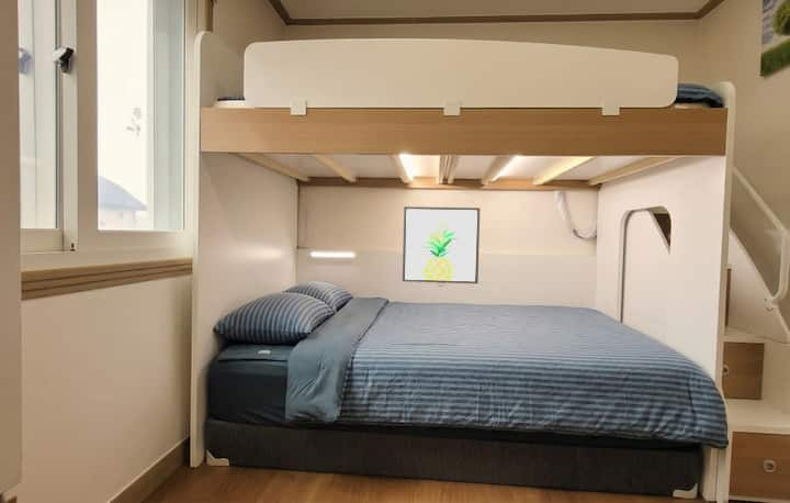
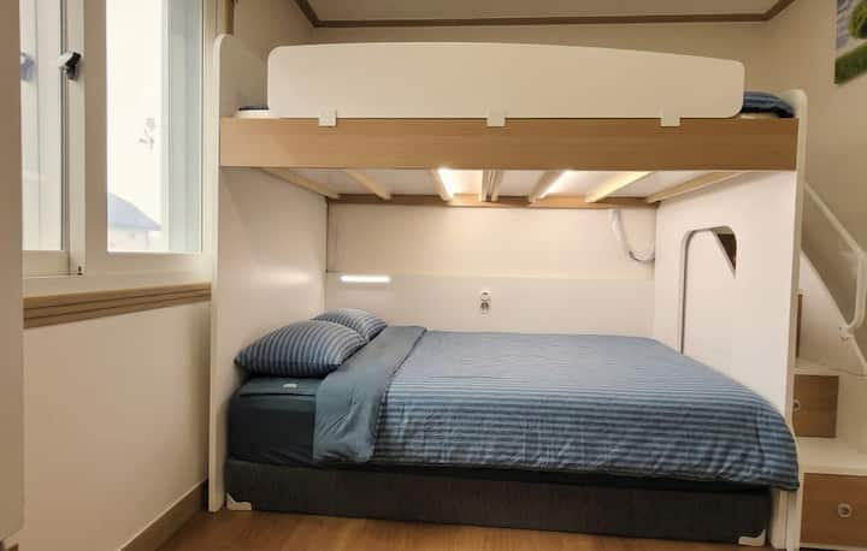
- wall art (440, 245)
